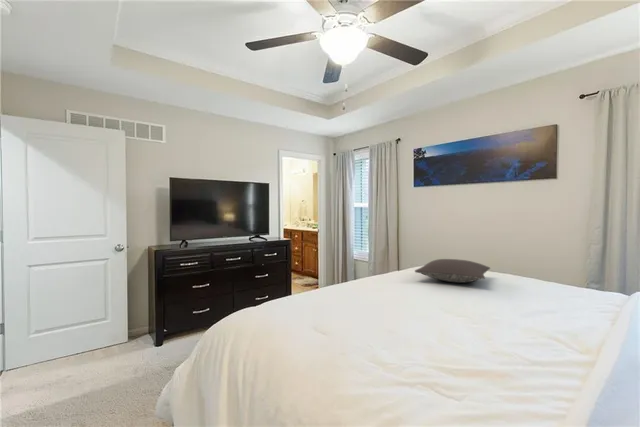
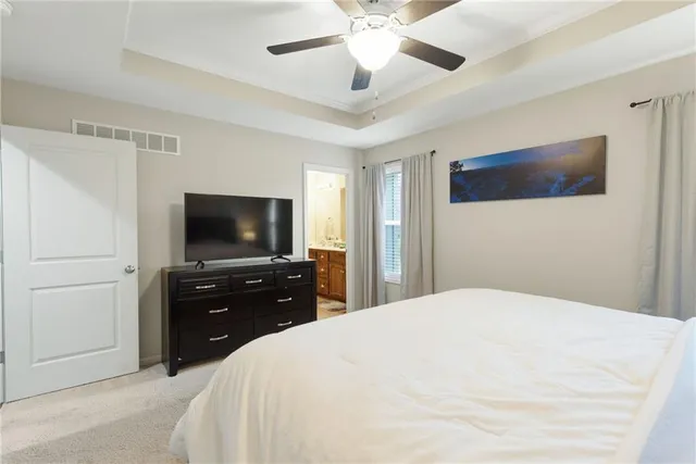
- pillow (453, 269)
